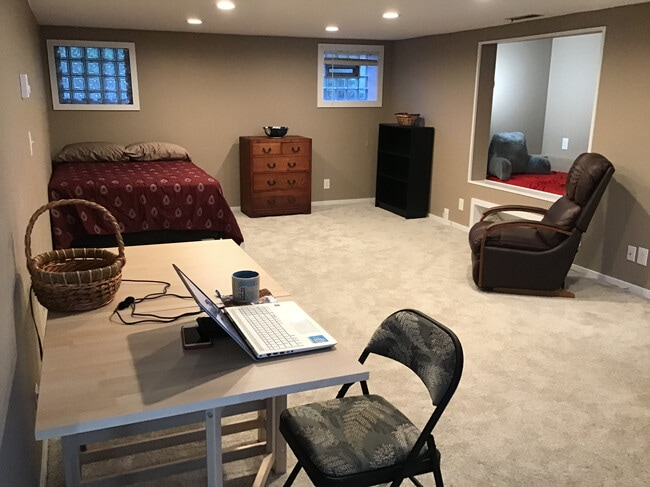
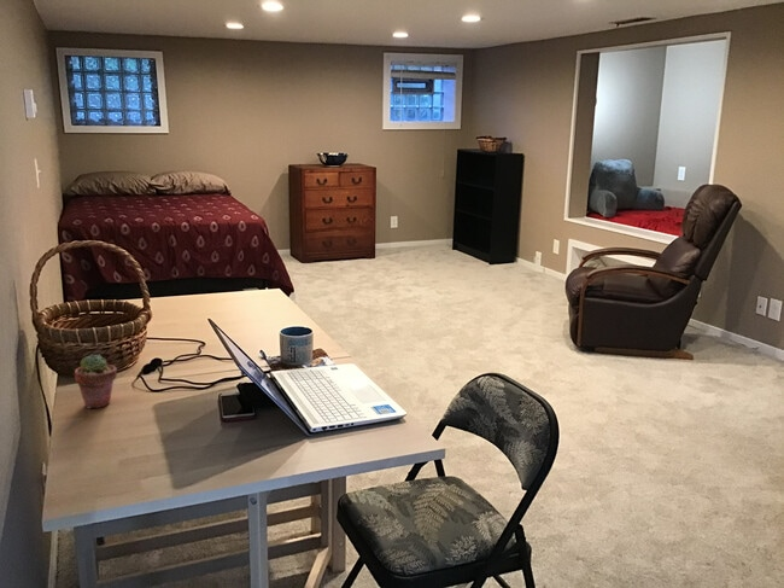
+ potted succulent (95, 379)
